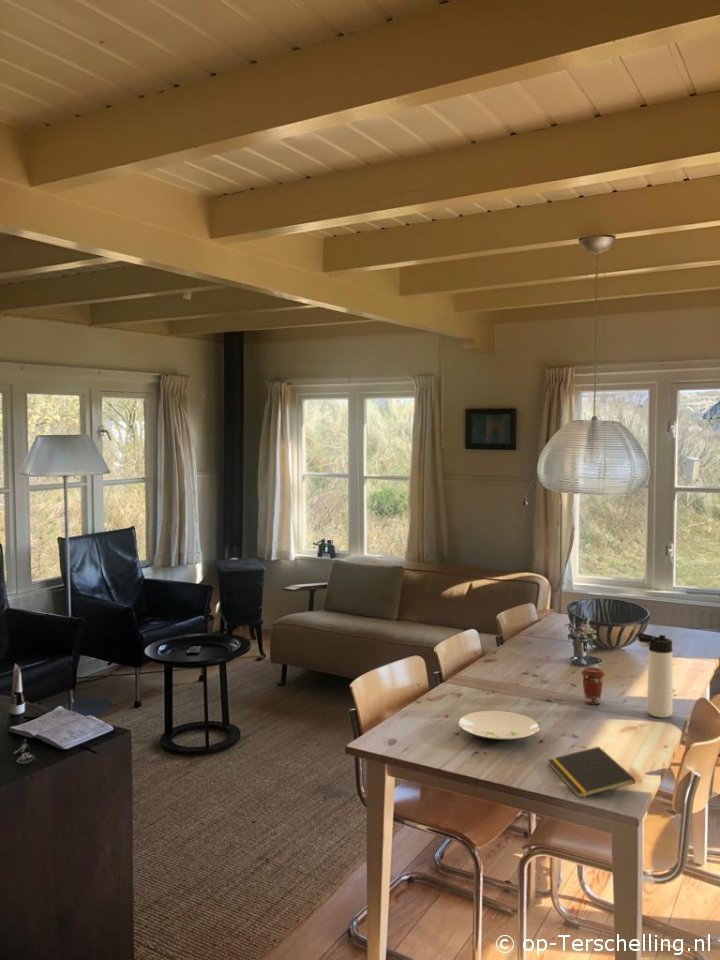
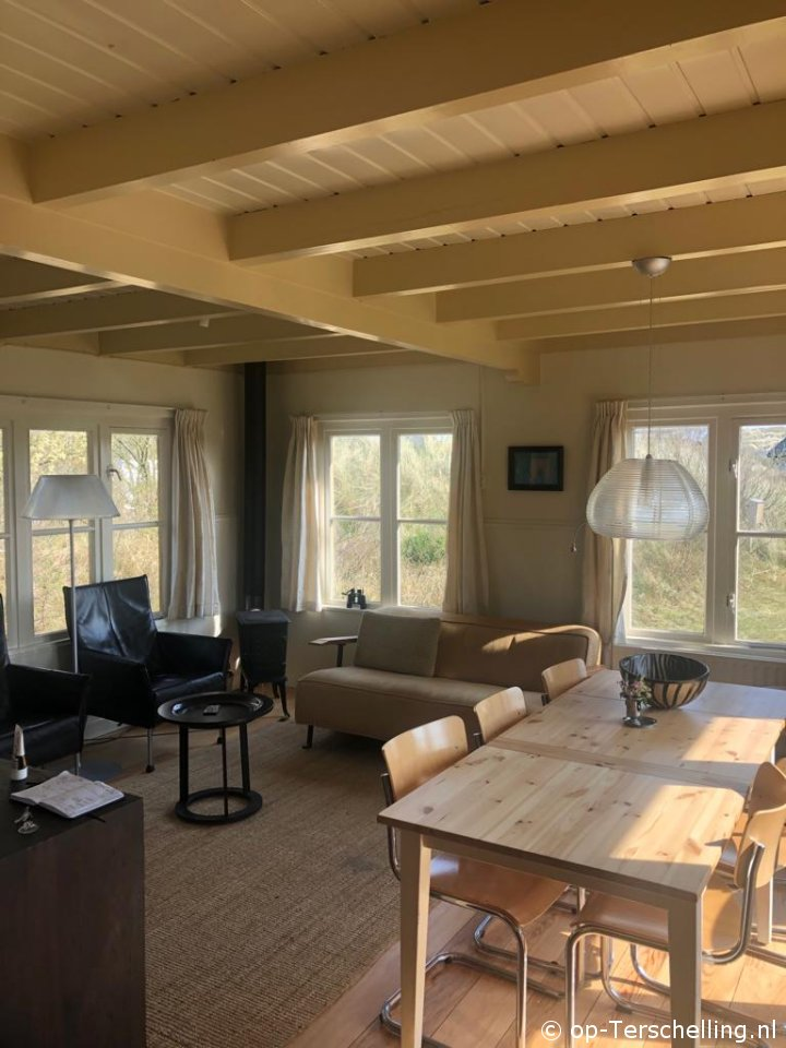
- thermos bottle (654, 674)
- plate (498, 729)
- notepad (589, 770)
- coffee cup (592, 685)
